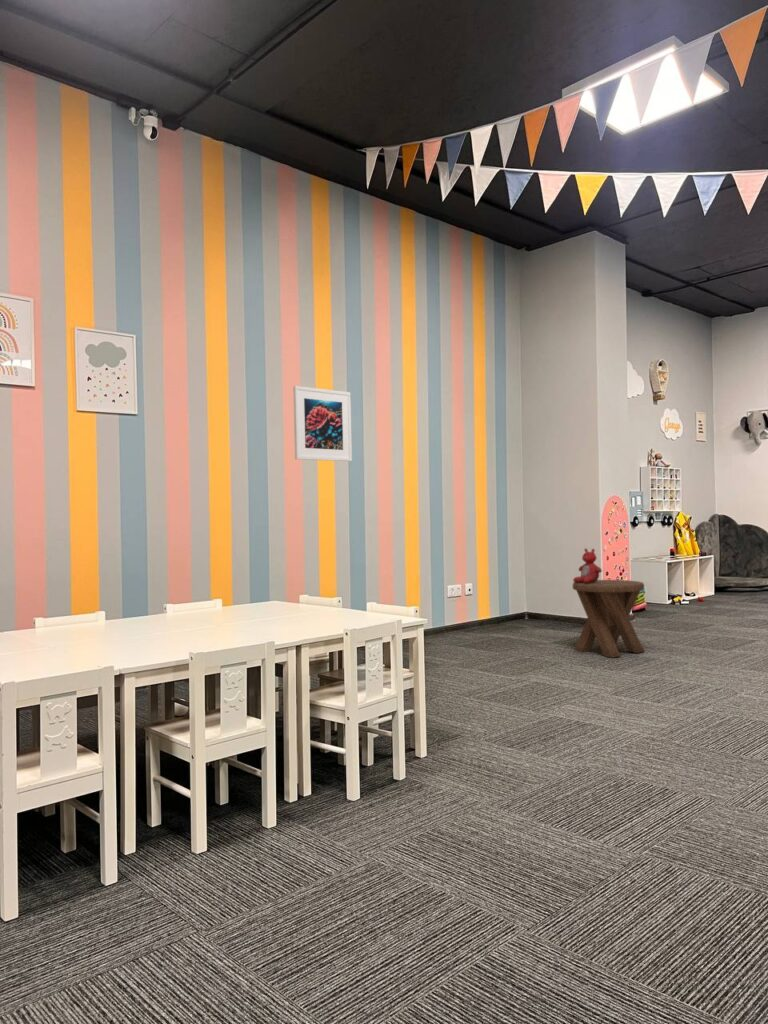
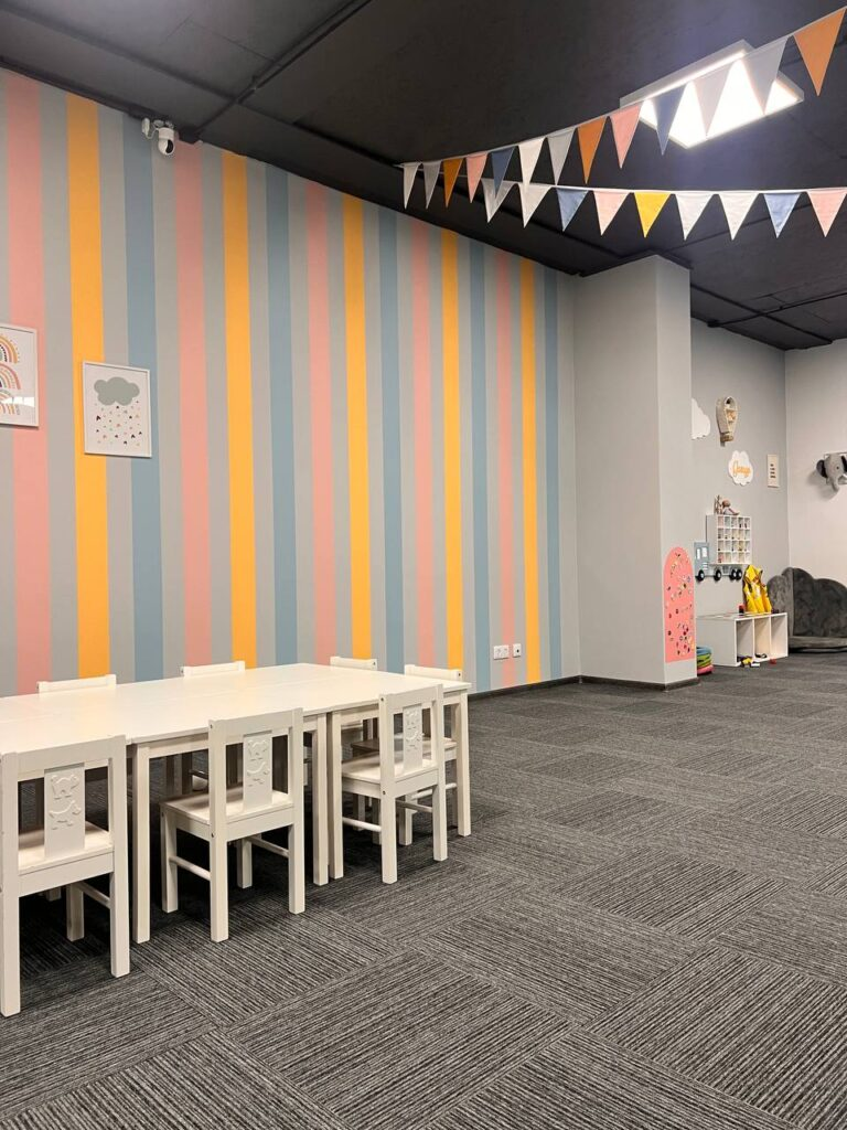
- music stool (608, 617)
- stuffed bear (586, 565)
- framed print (323, 424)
